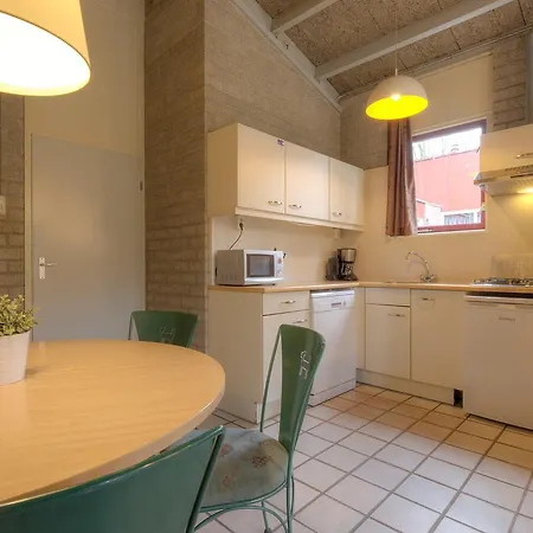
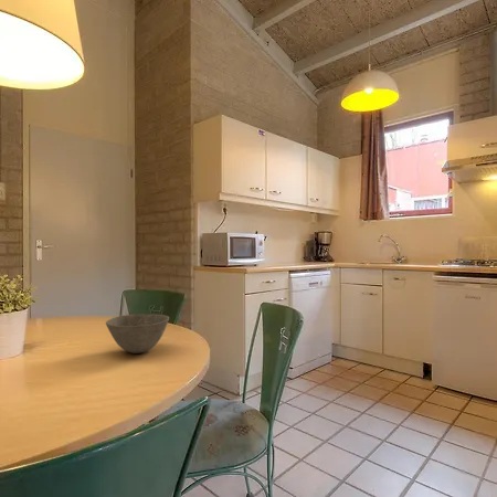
+ bowl (138, 335)
